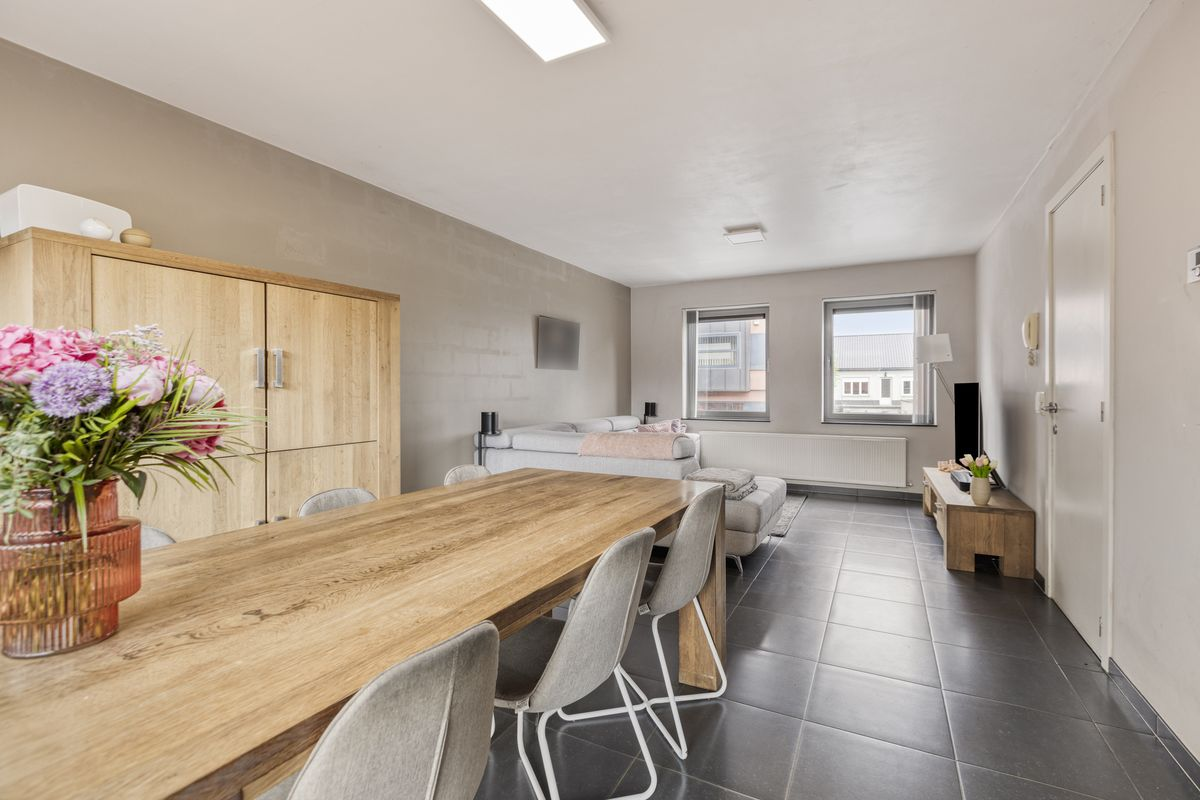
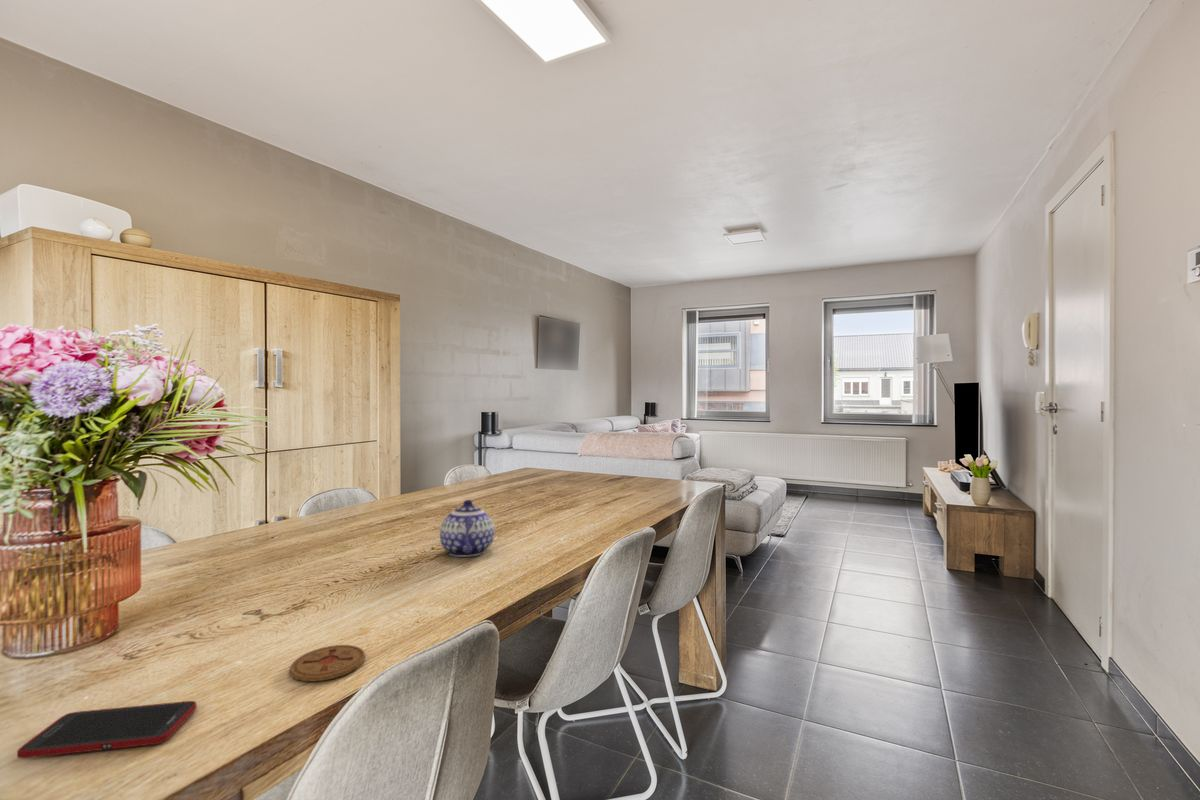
+ cell phone (113, 728)
+ coaster (328, 662)
+ teapot (467, 526)
